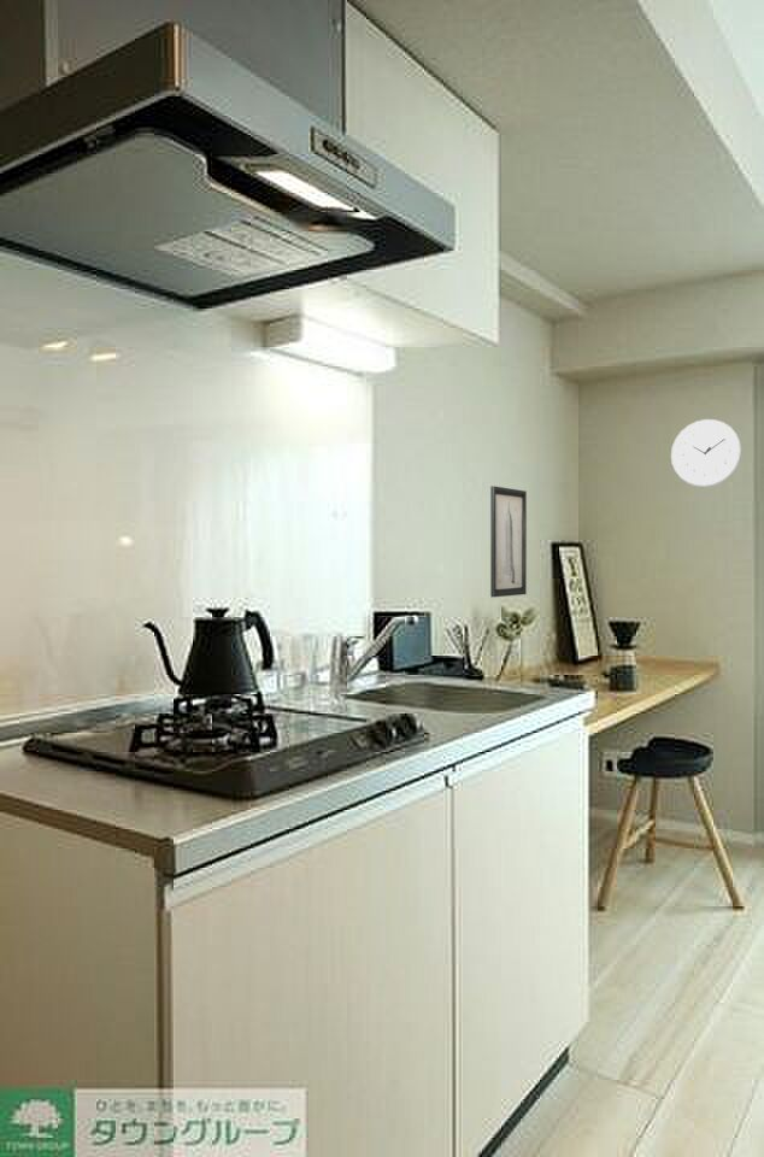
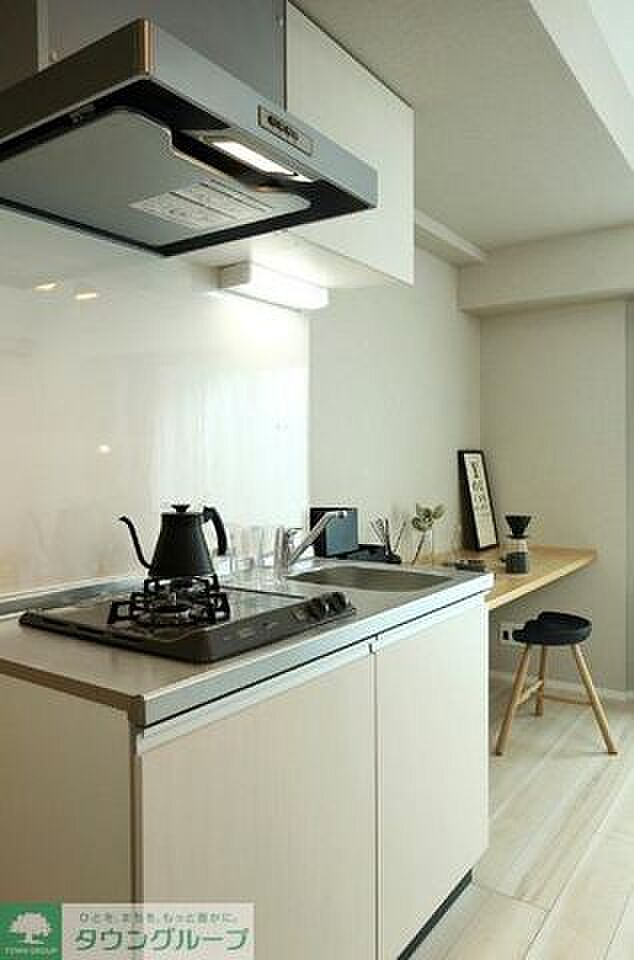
- wall art (509, 541)
- wall clock (705, 452)
